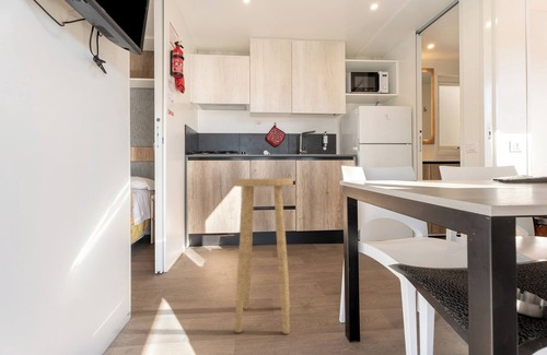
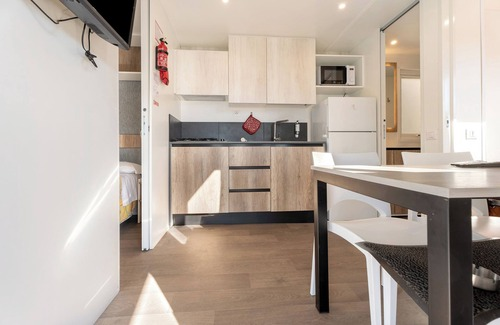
- stool (277, 248)
